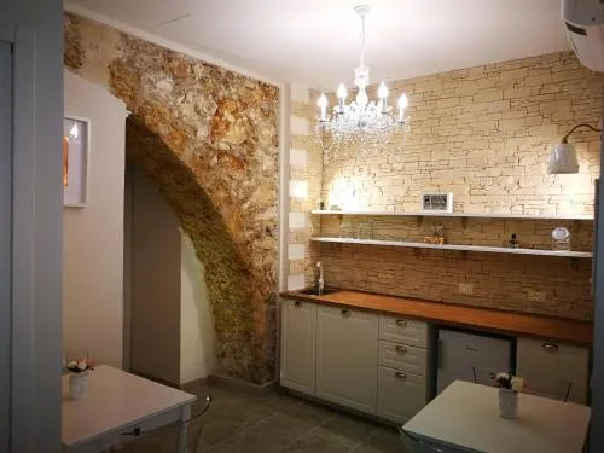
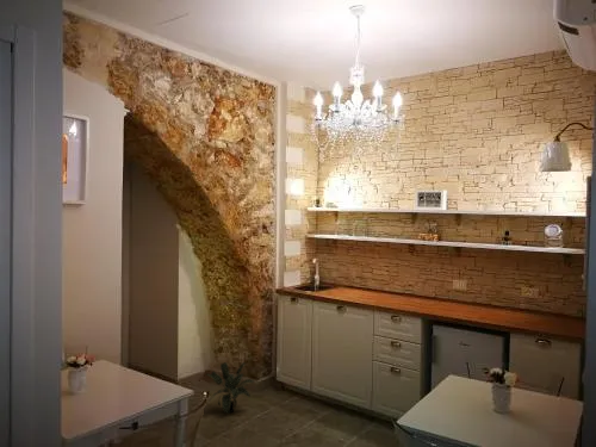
+ potted plant (231, 387)
